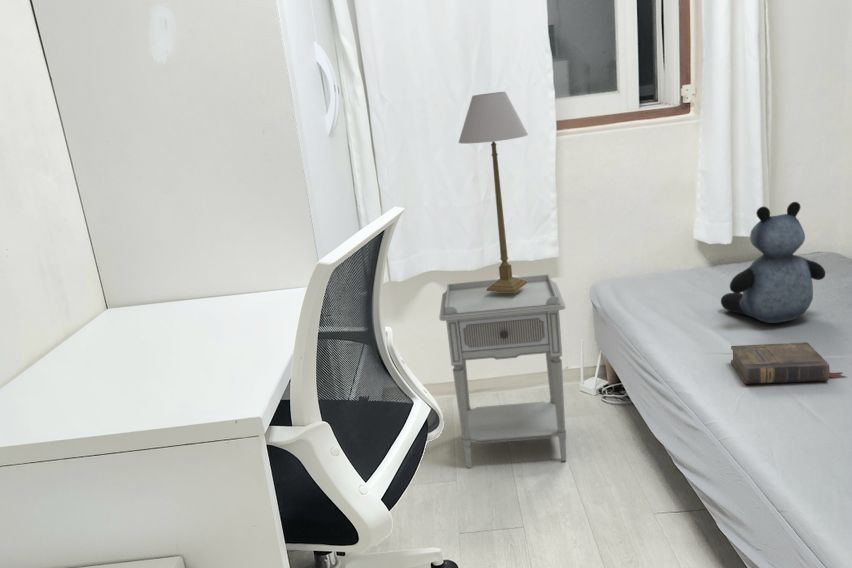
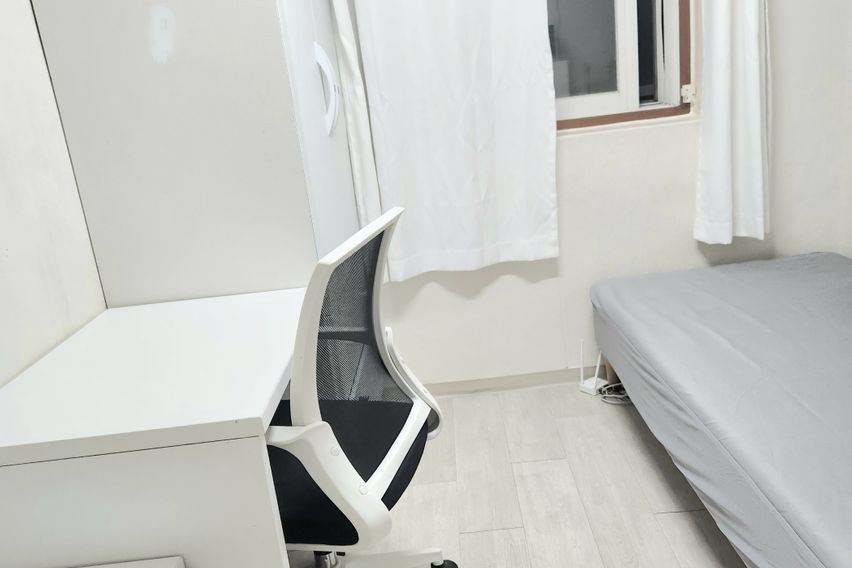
- teddy bear (766, 259)
- book (788, 362)
- nightstand (507, 358)
- table lamp (498, 199)
